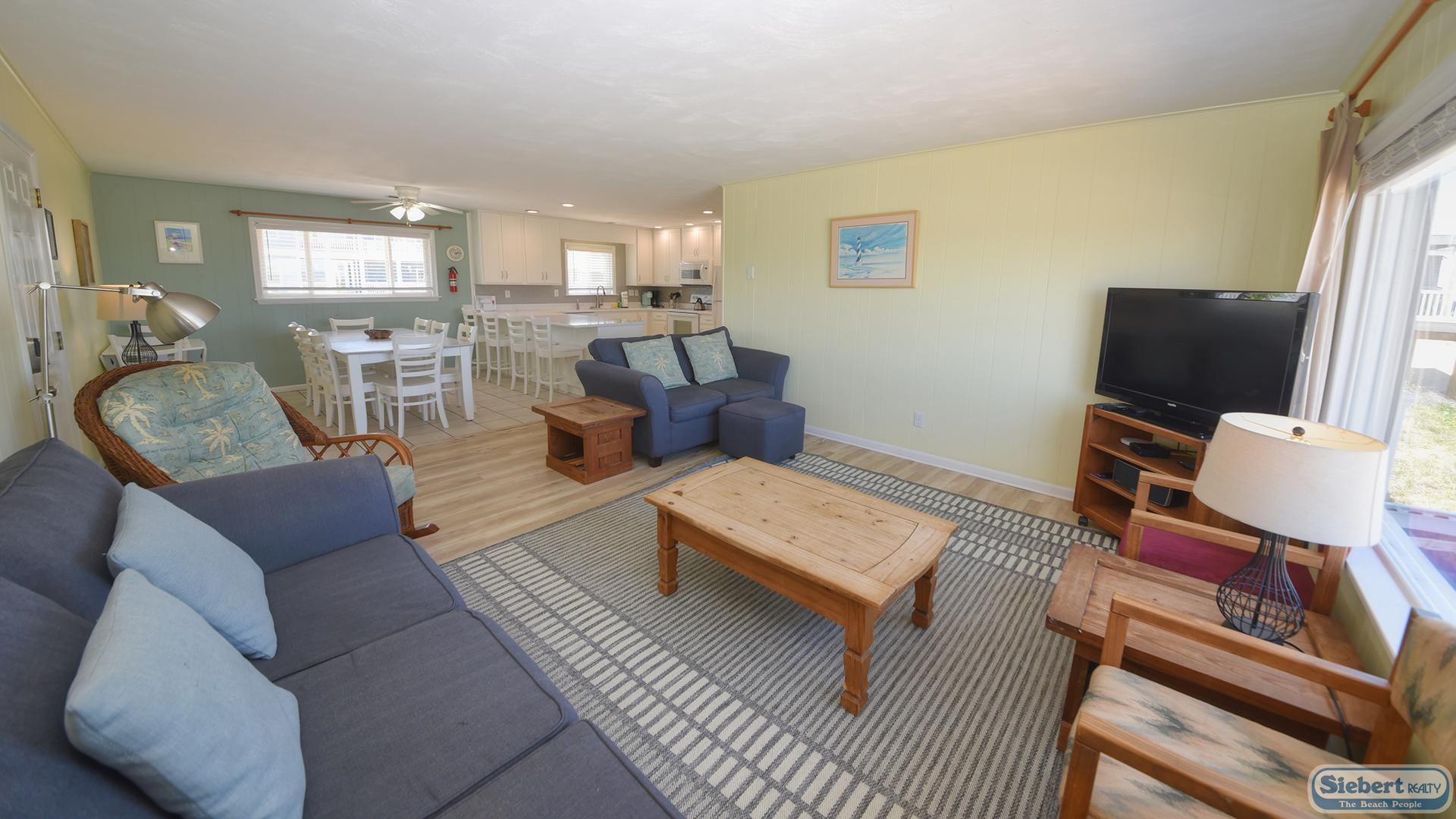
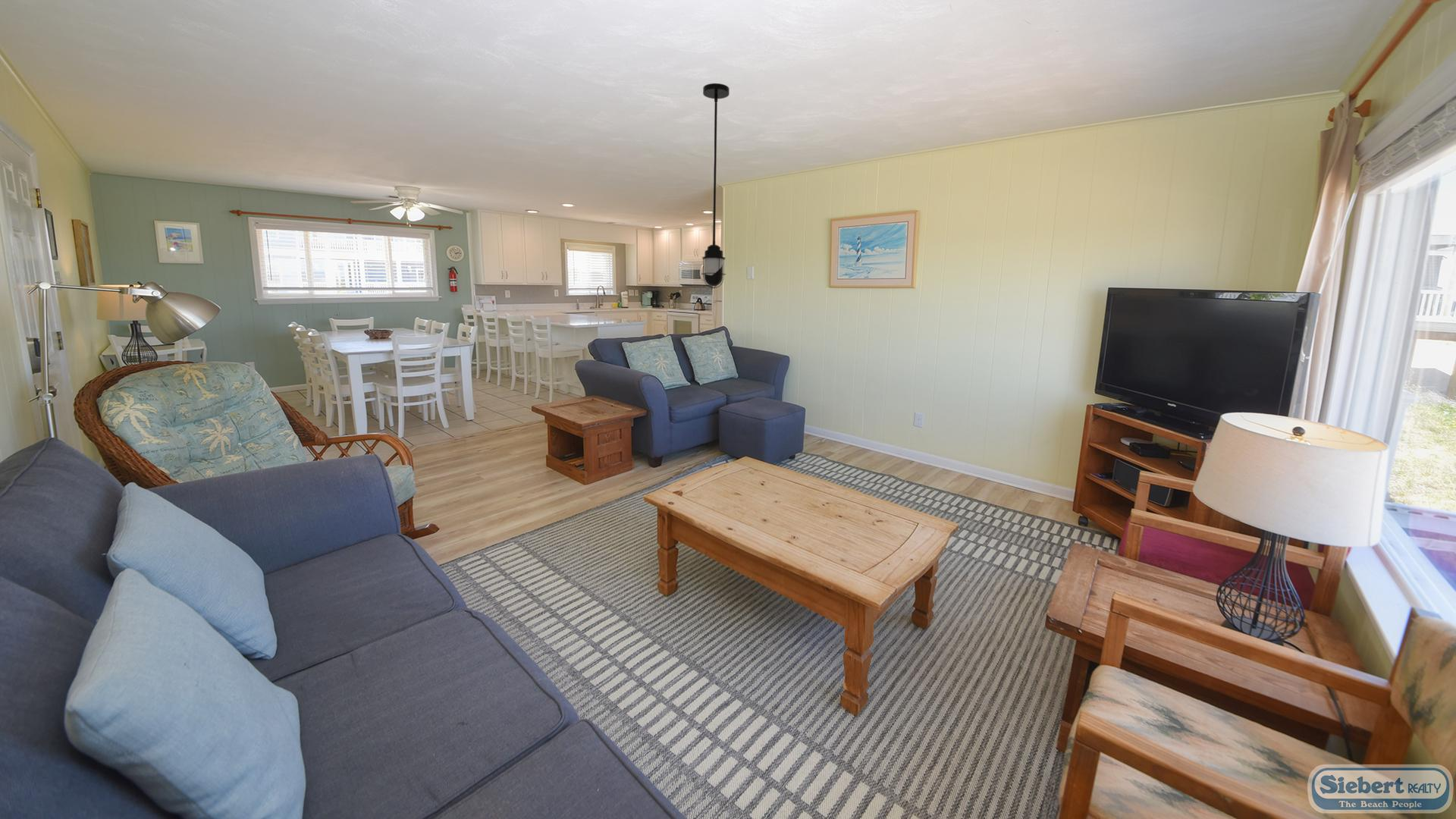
+ light fixture (714, 191)
